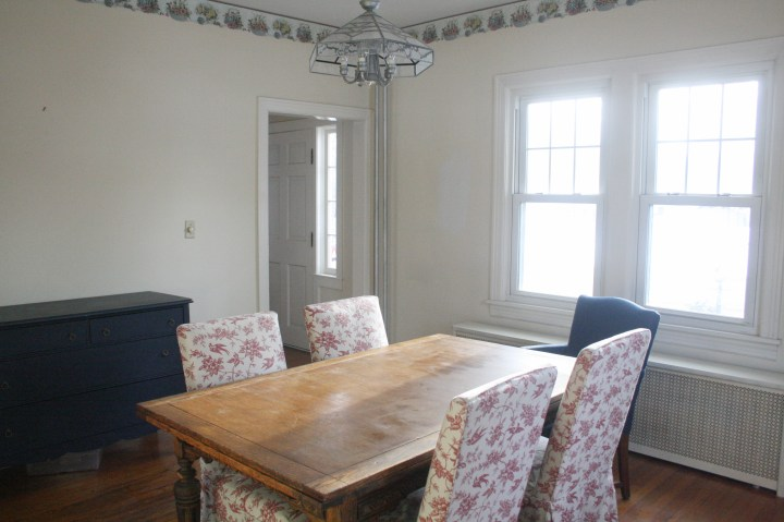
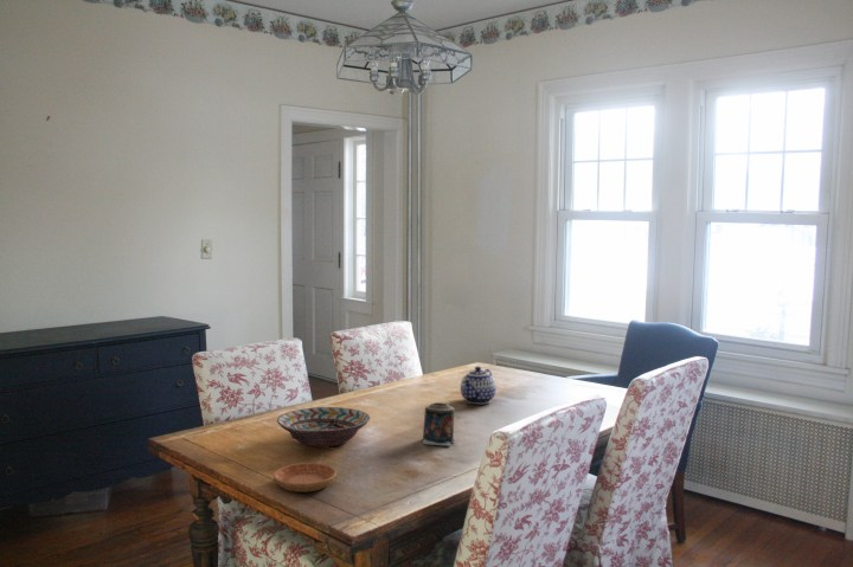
+ decorative bowl (323, 429)
+ teapot (477, 384)
+ candle (440, 423)
+ saucer (304, 477)
